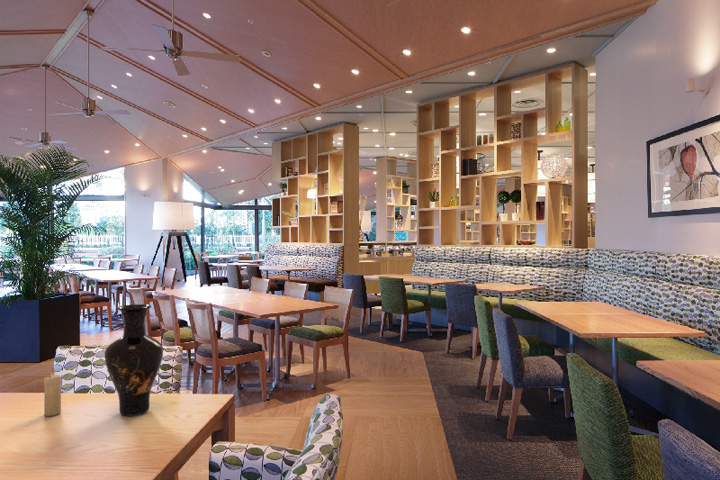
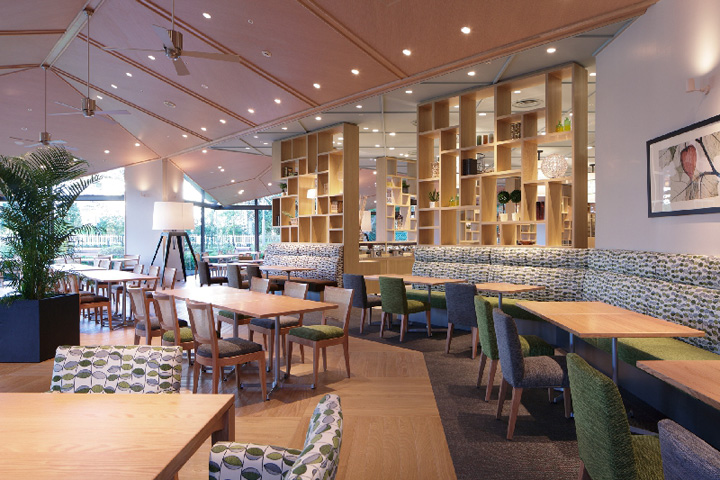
- candle (52, 390)
- vase (134, 358)
